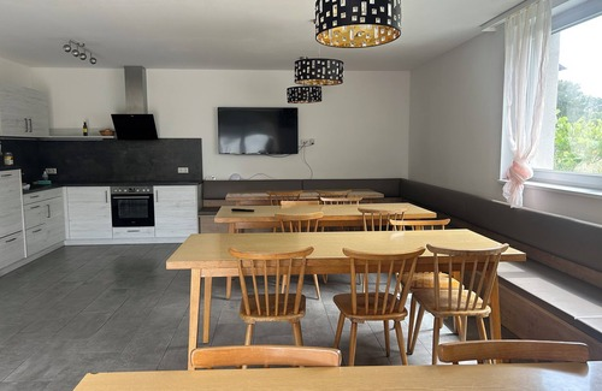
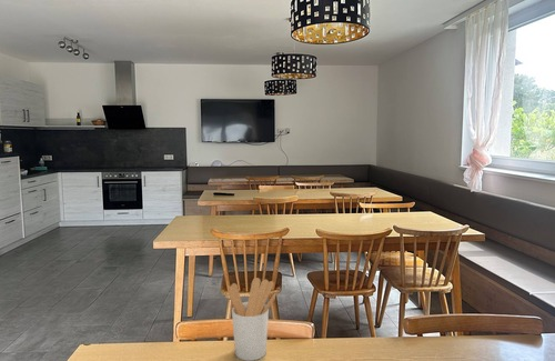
+ utensil holder (254, 315)
